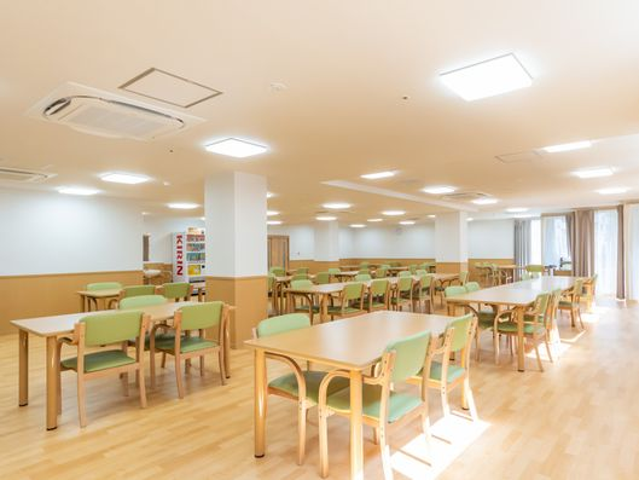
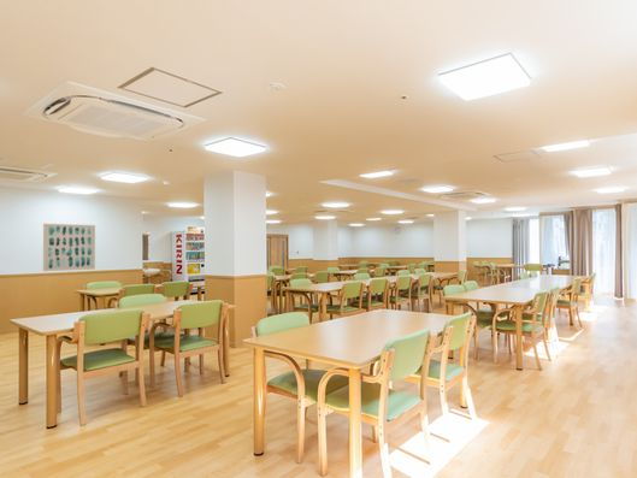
+ wall art (70, 247)
